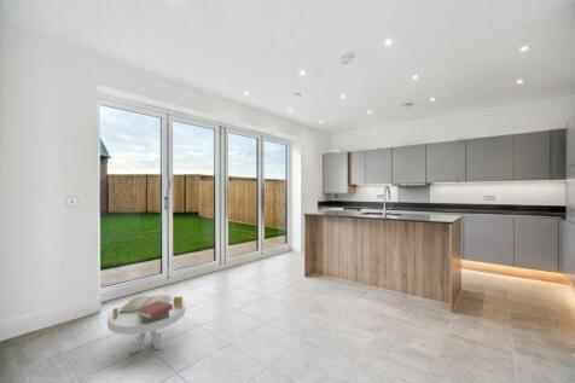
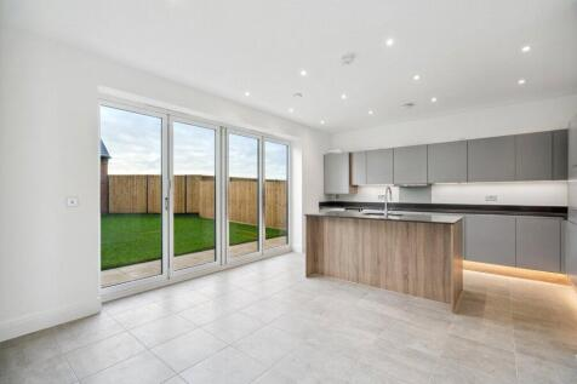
- side table (149, 323)
